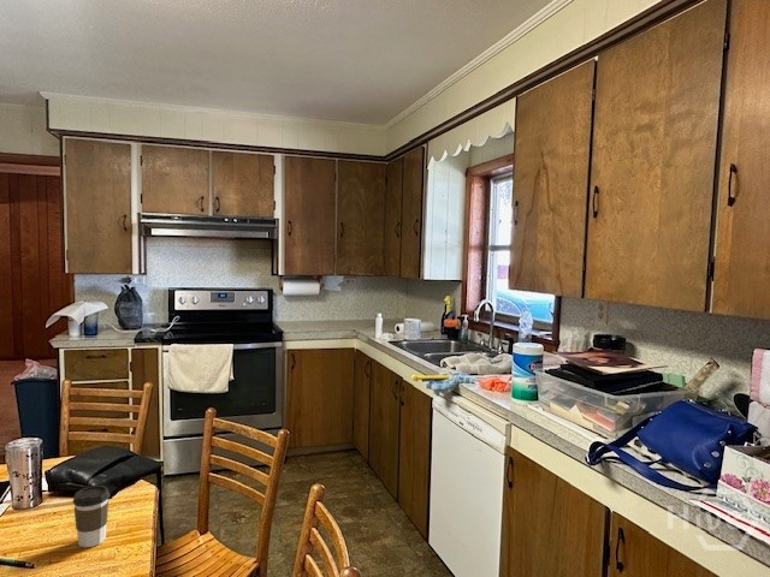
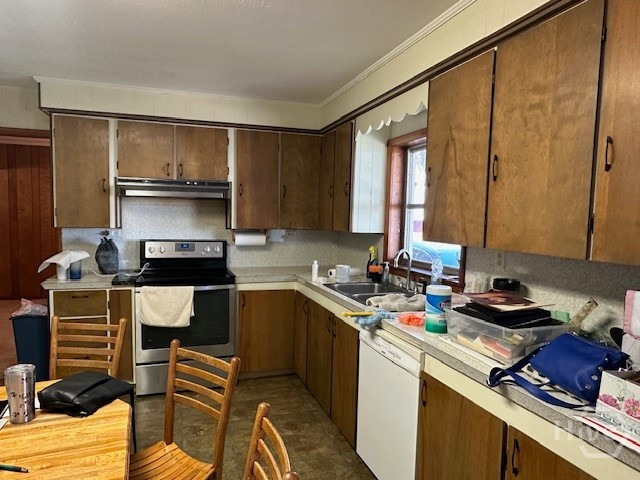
- coffee cup (91, 516)
